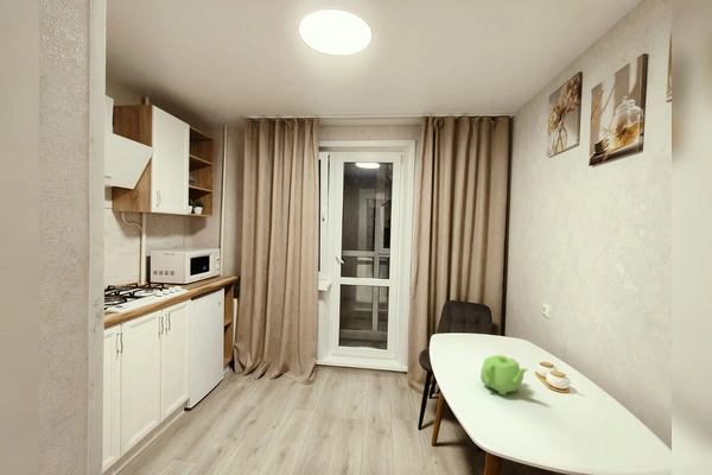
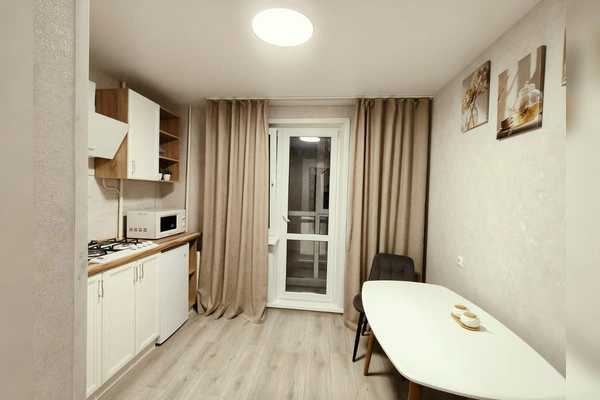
- teapot (506, 374)
